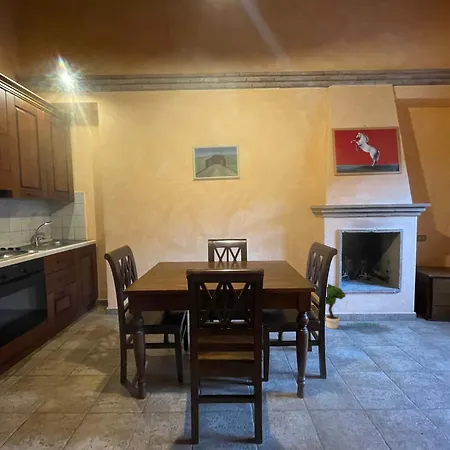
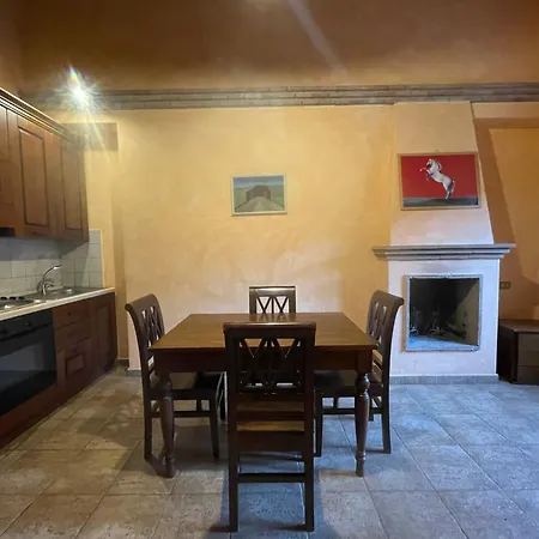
- potted tree (343, 297)
